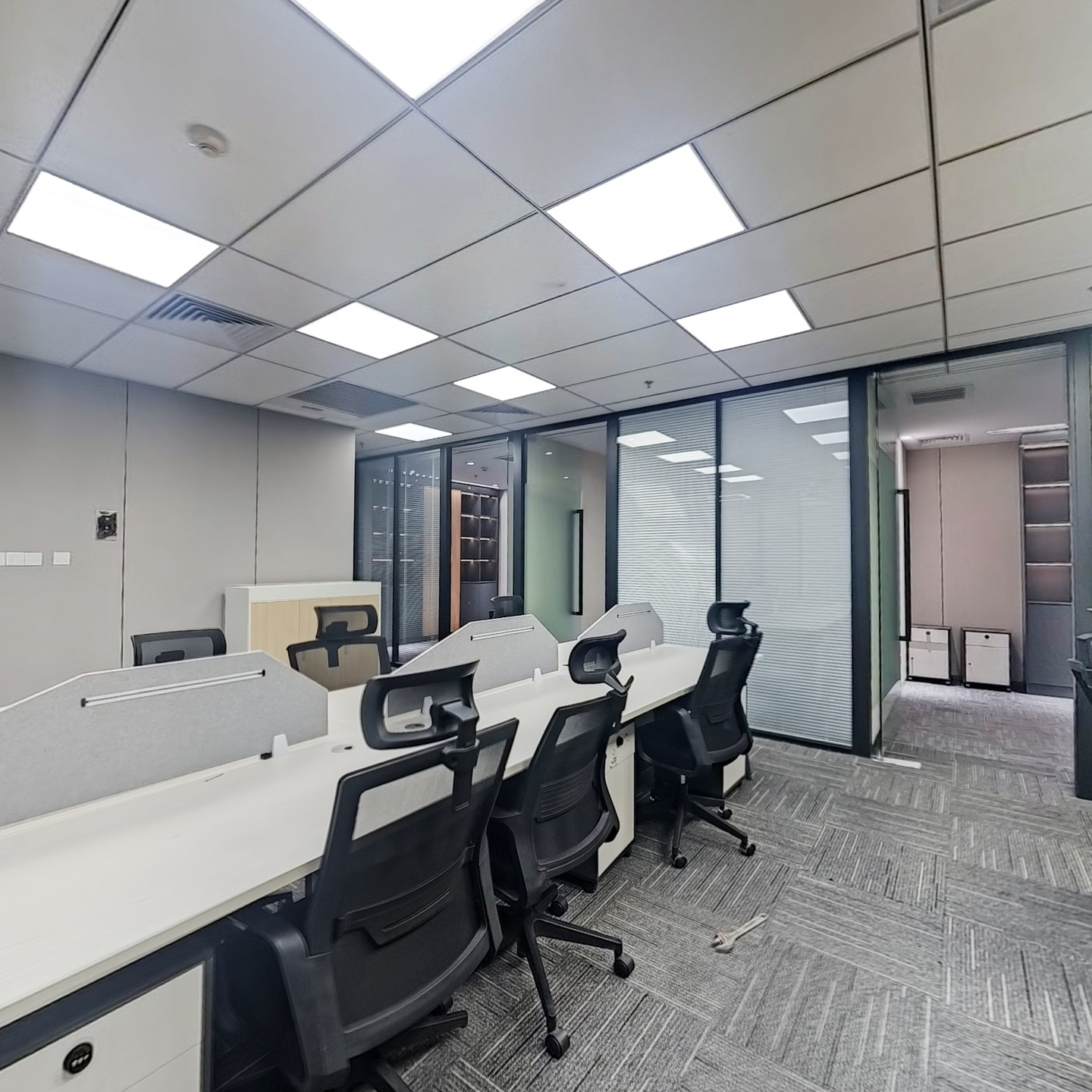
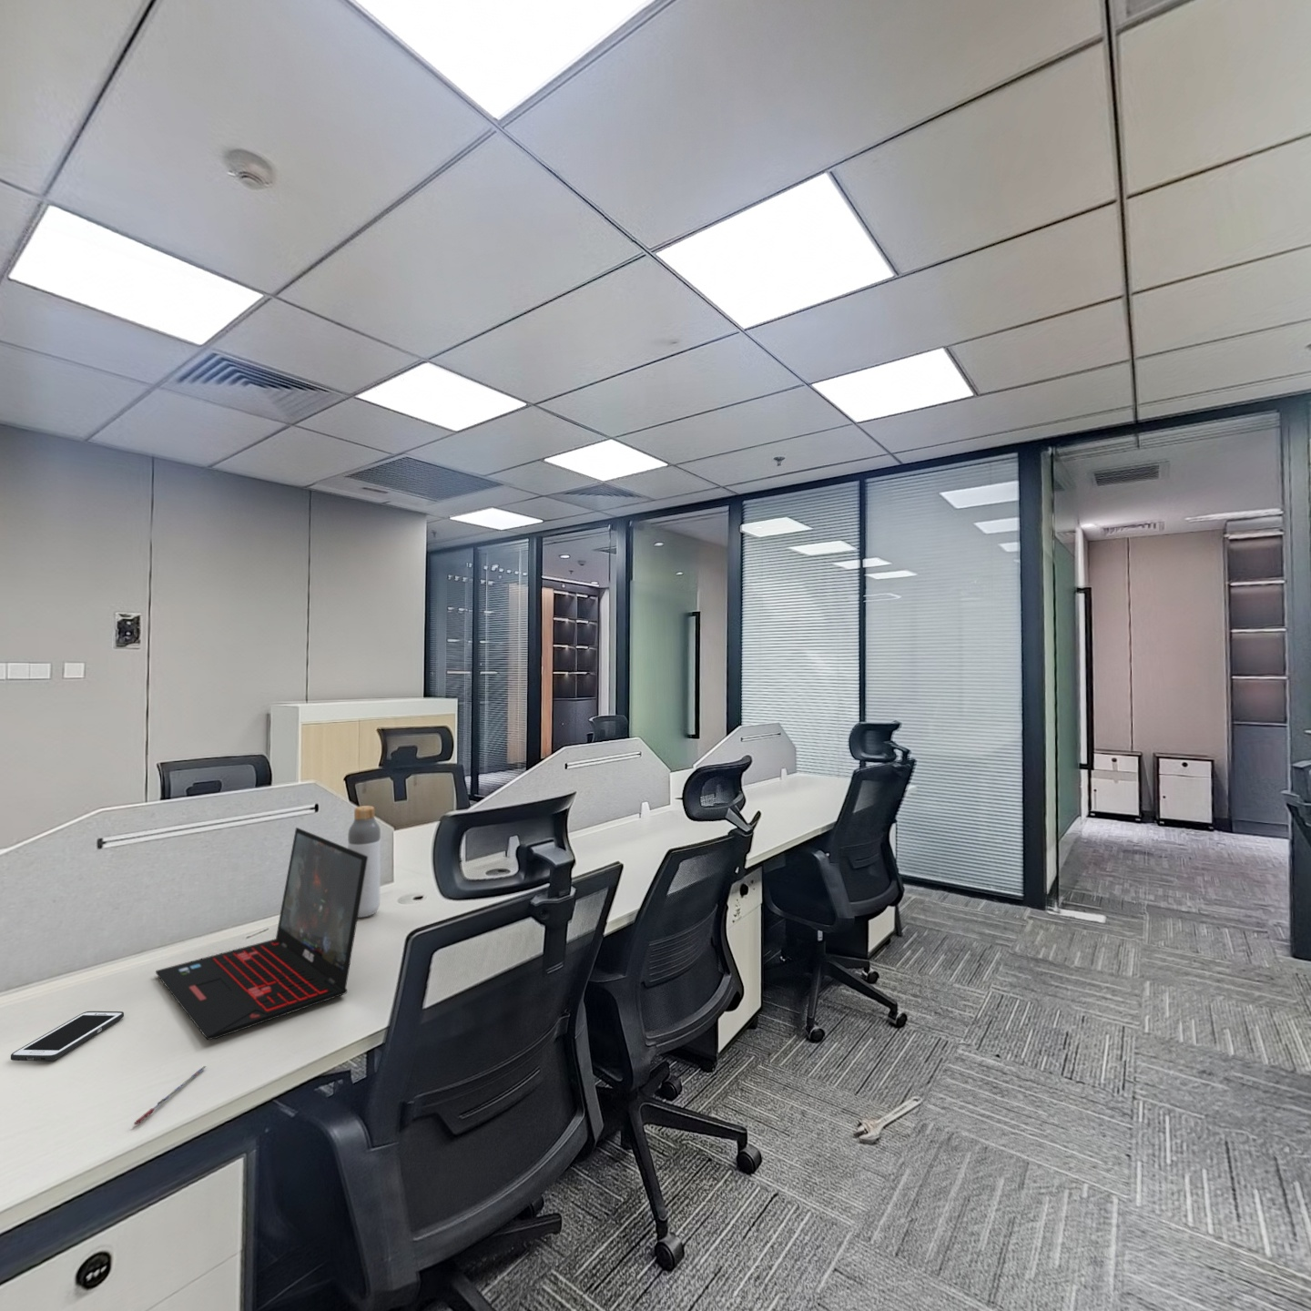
+ bottle (367, 861)
+ cell phone (70, 1034)
+ laptop (279, 921)
+ pen (172, 1092)
